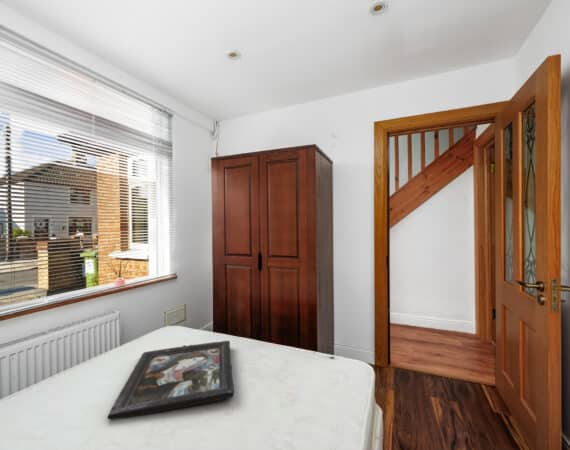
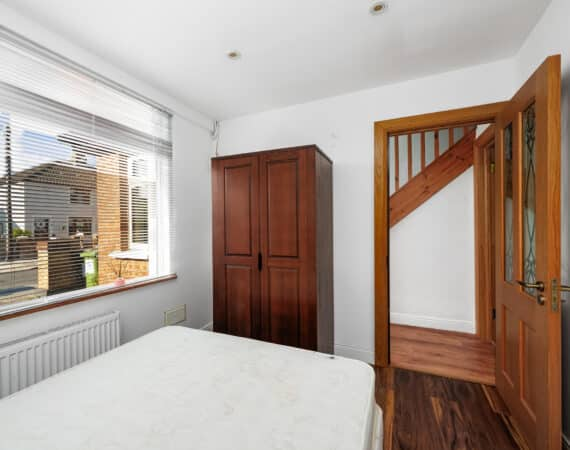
- framed painting (182, 371)
